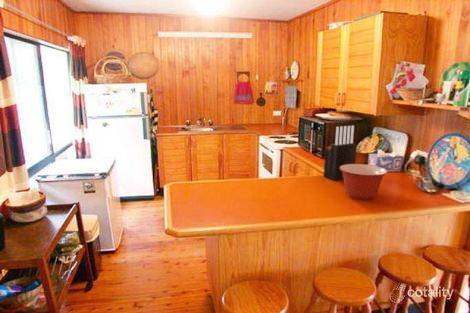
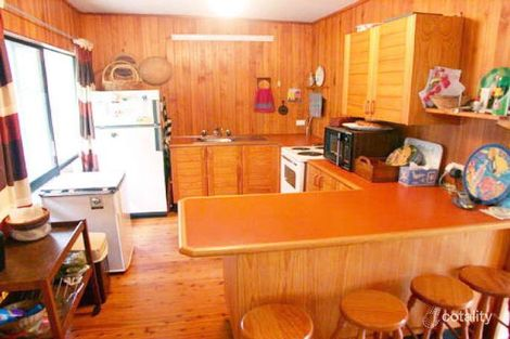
- knife block (339, 151)
- mixing bowl (361, 182)
